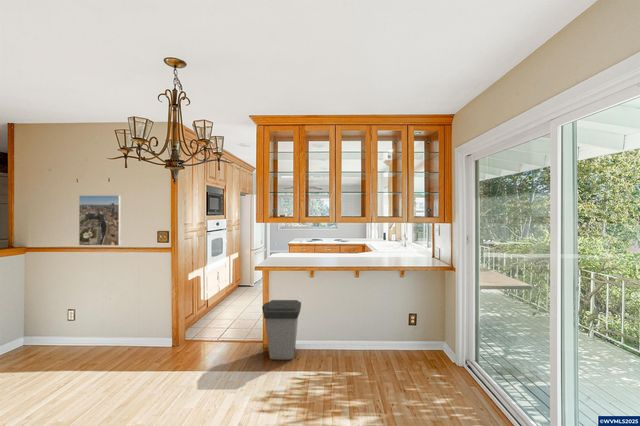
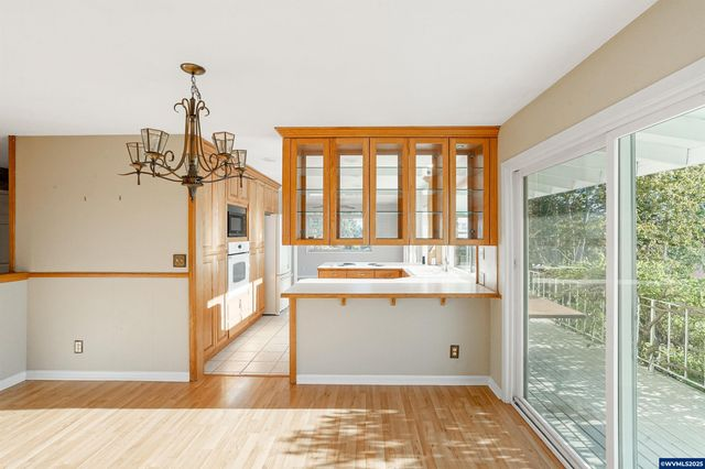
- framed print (99, 220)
- trash can (282, 328)
